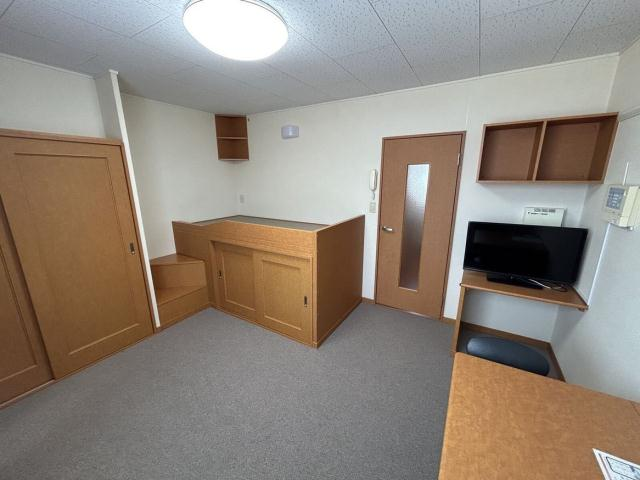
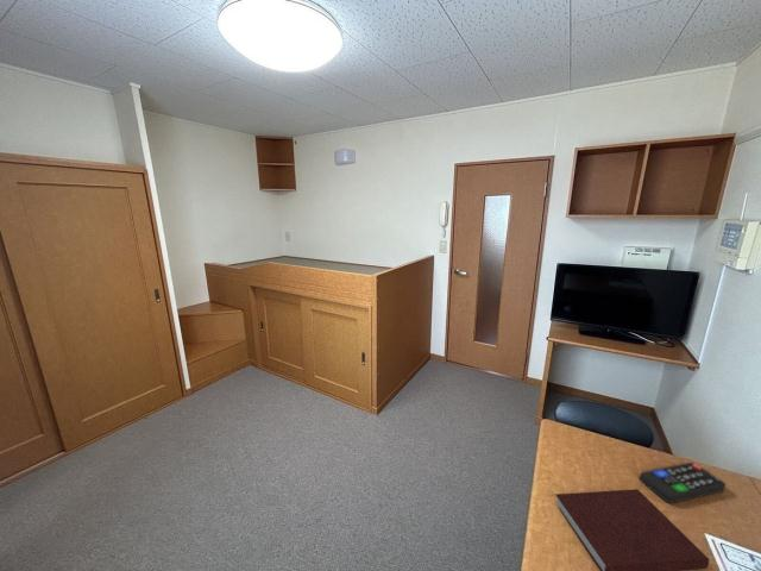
+ notebook (623, 528)
+ remote control (681, 481)
